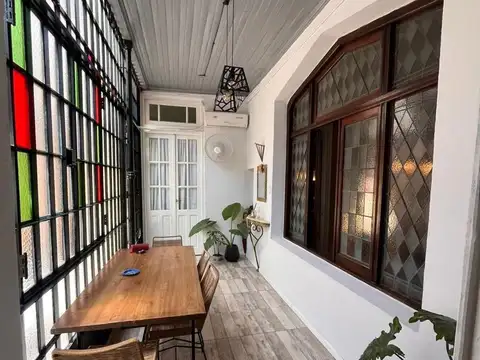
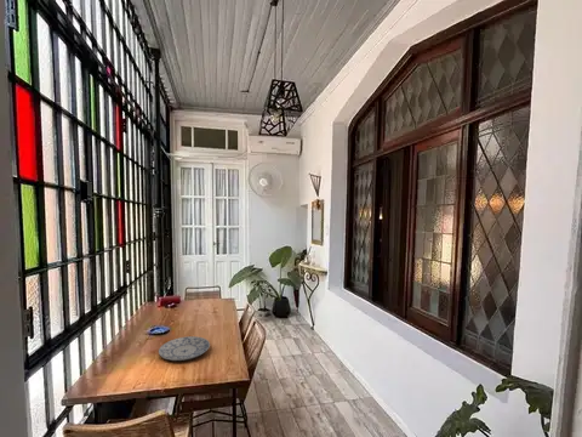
+ plate (184, 350)
